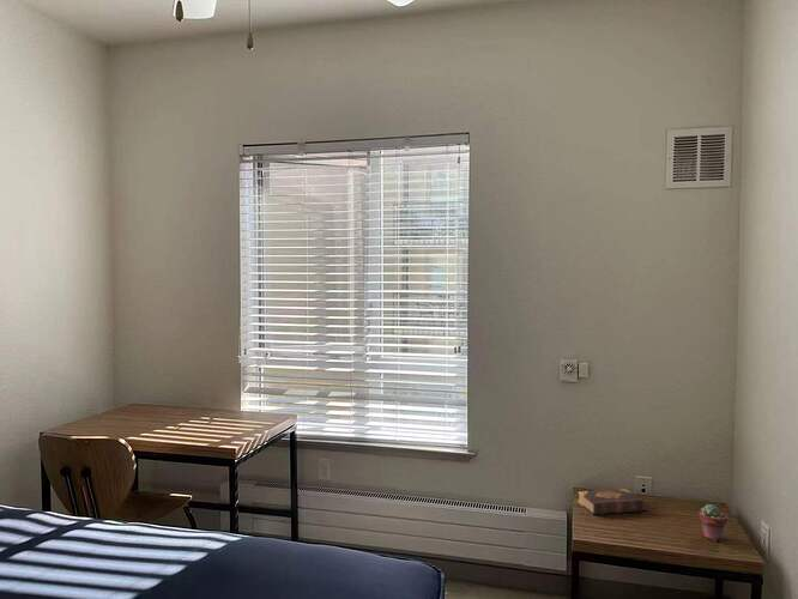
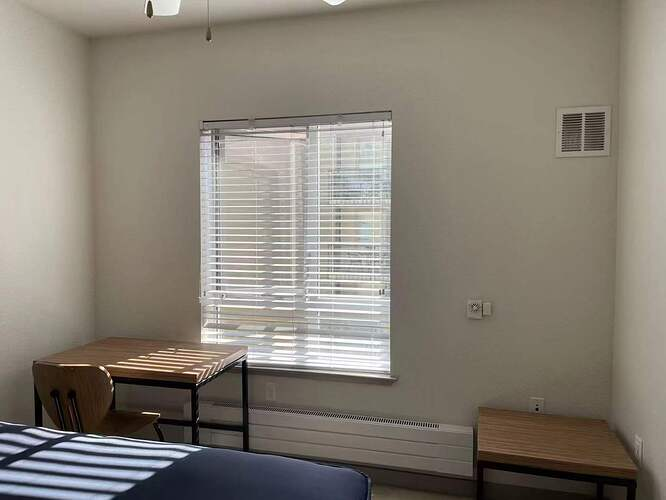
- potted succulent (712, 520)
- book (613, 501)
